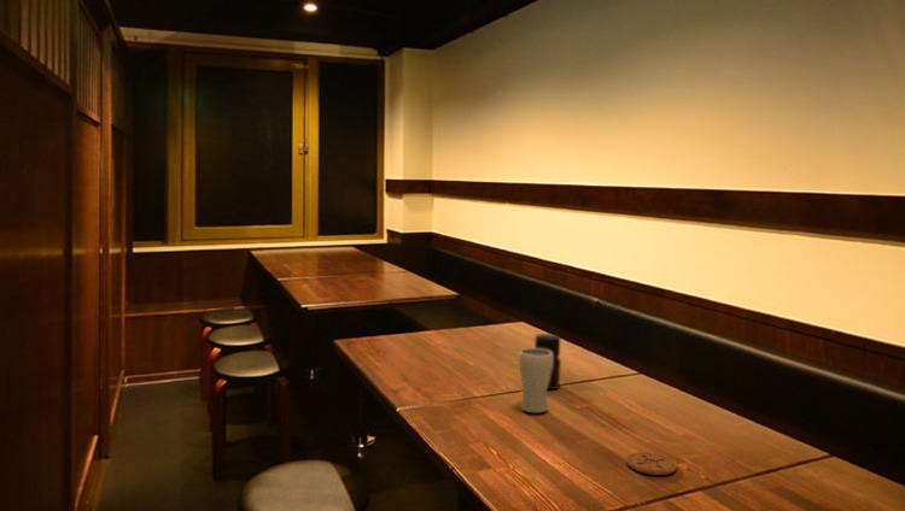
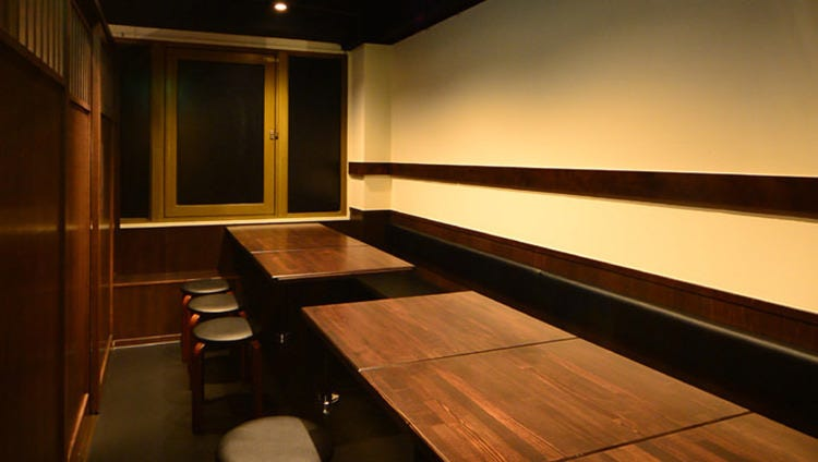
- bottle (553, 360)
- drinking glass (535, 380)
- coaster (650, 463)
